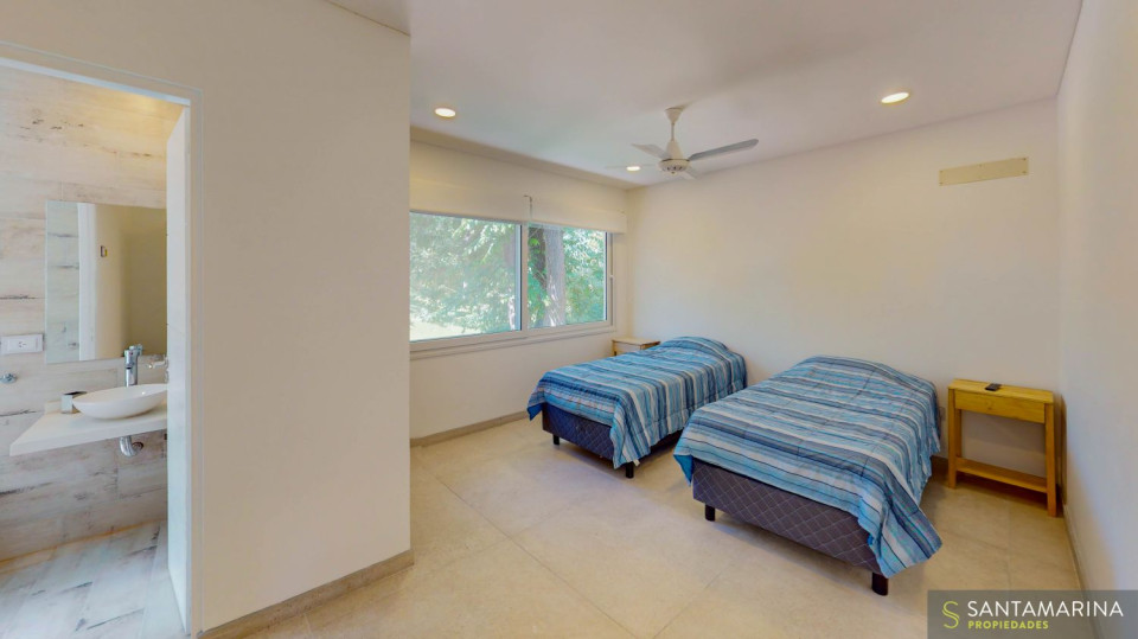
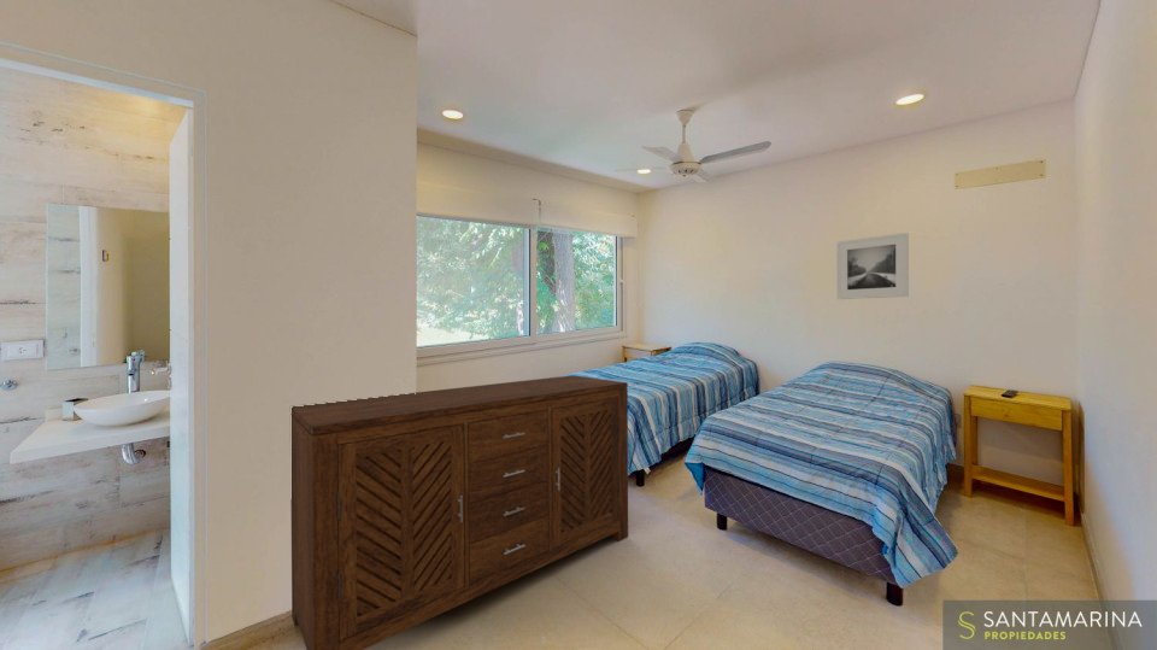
+ sideboard (487, 484)
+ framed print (870, 268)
